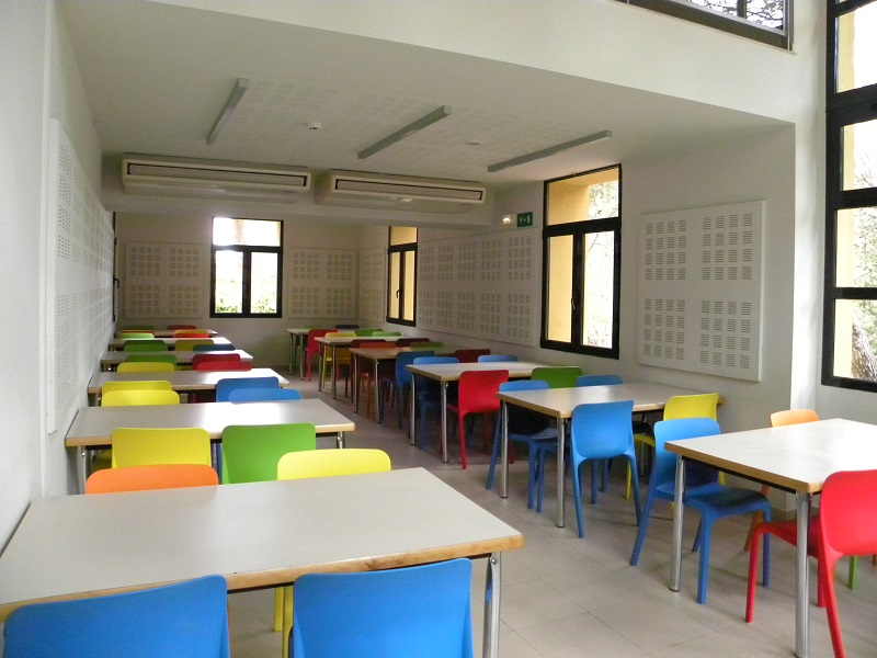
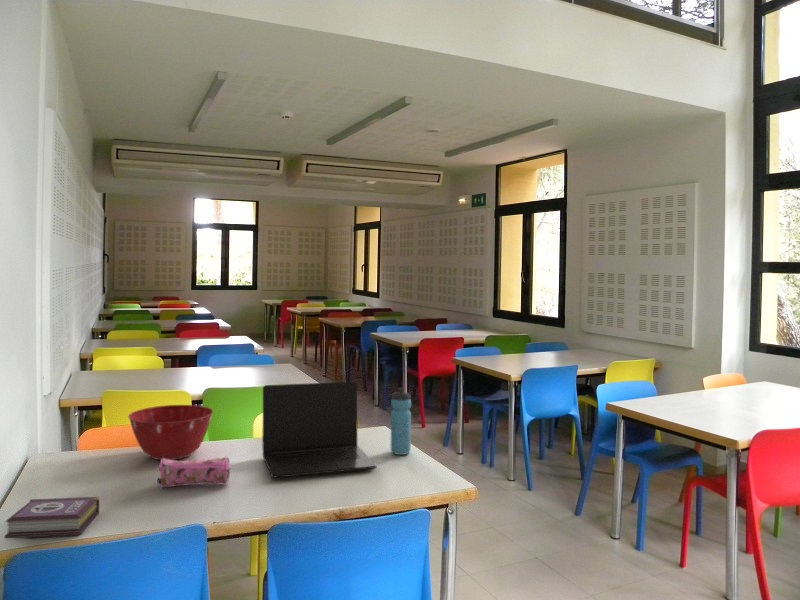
+ water bottle (400, 420)
+ book (54, 515)
+ pencil case (195, 471)
+ mixing bowl (171, 433)
+ laptop (317, 426)
